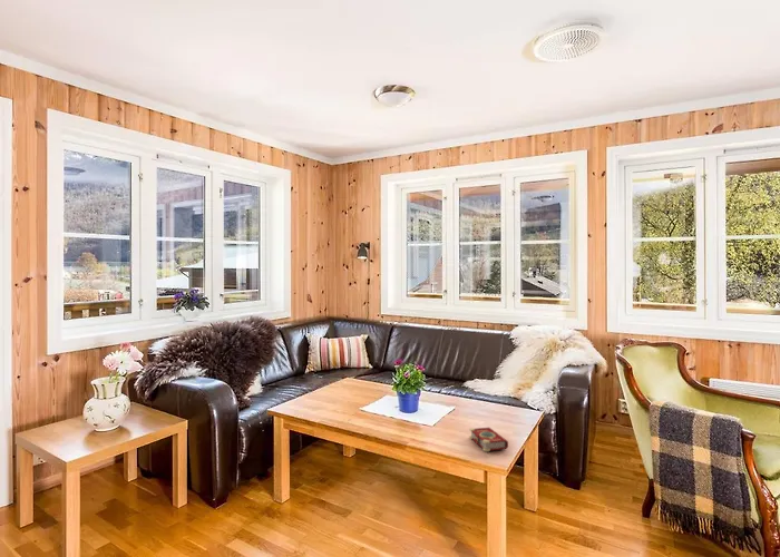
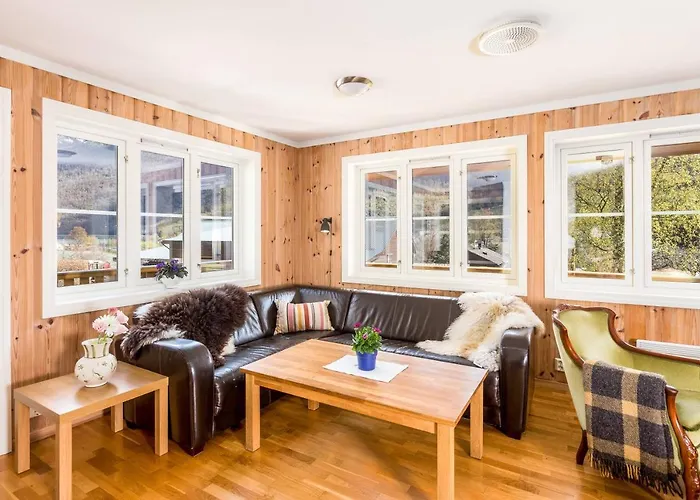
- book (486, 437)
